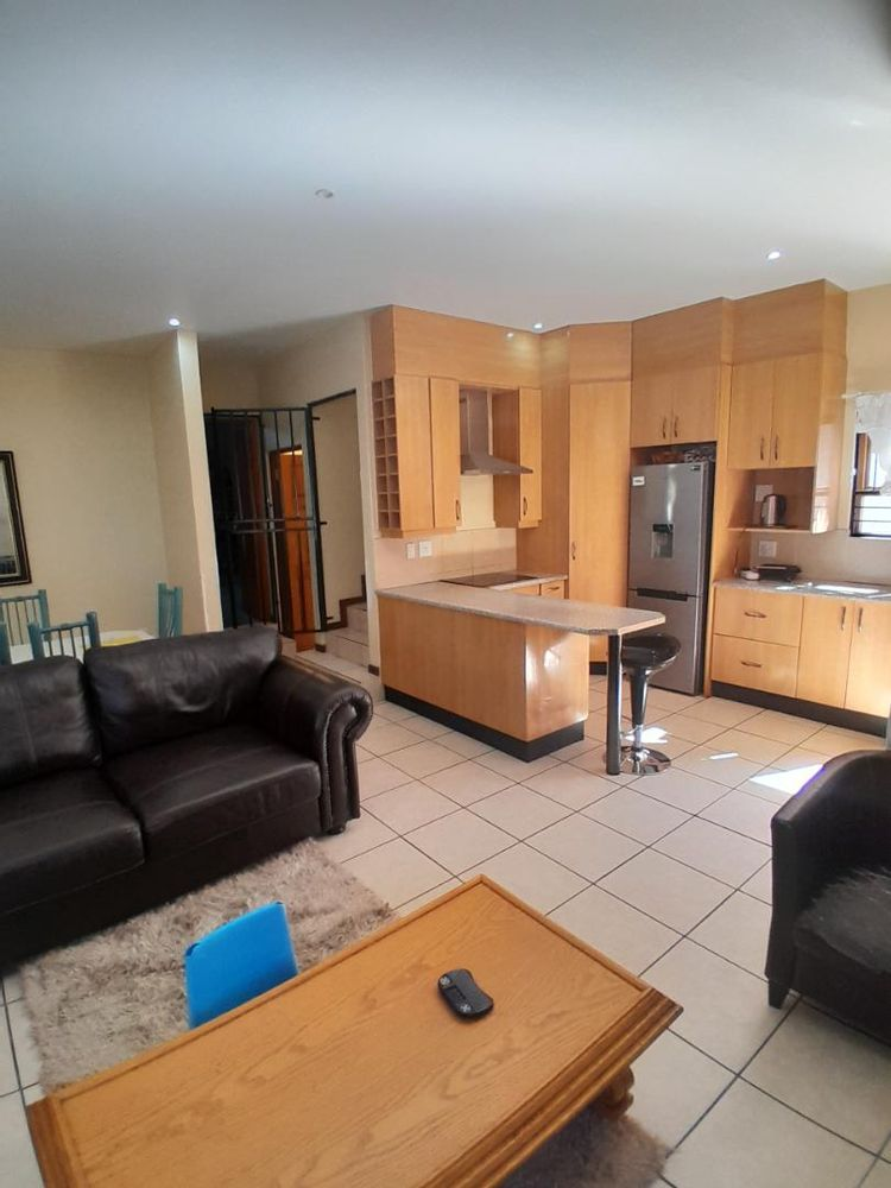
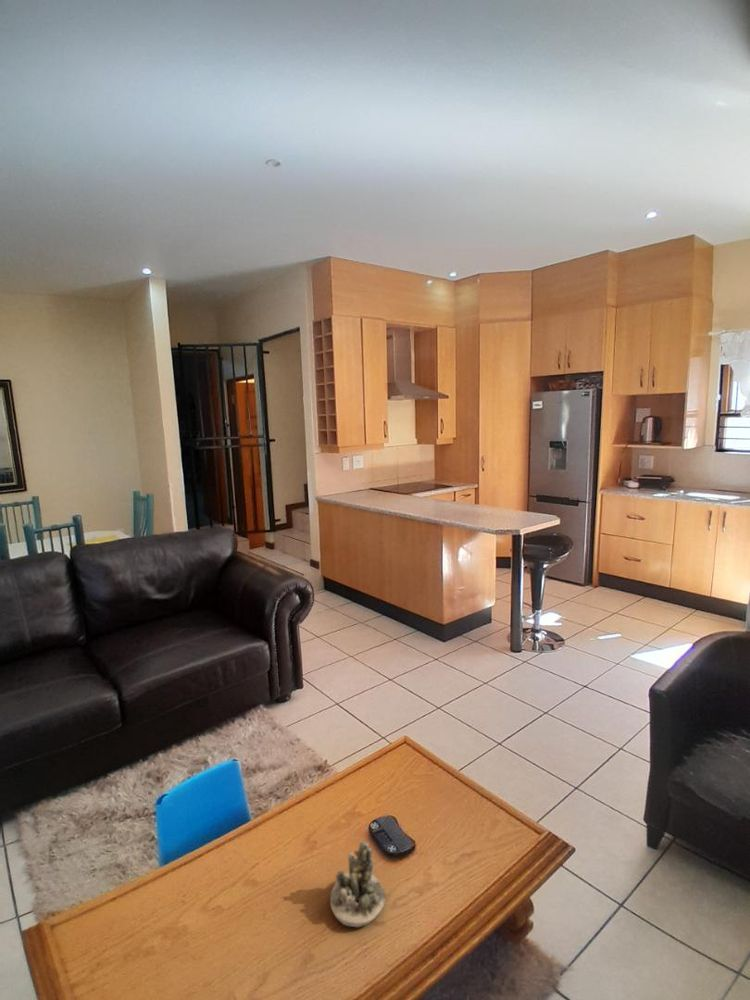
+ succulent planter (356, 876)
